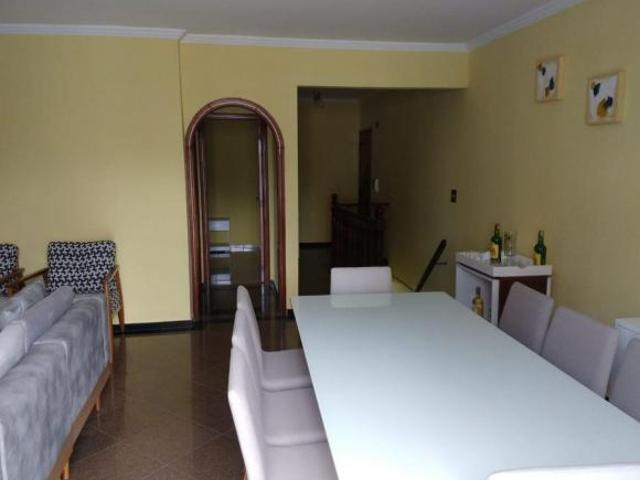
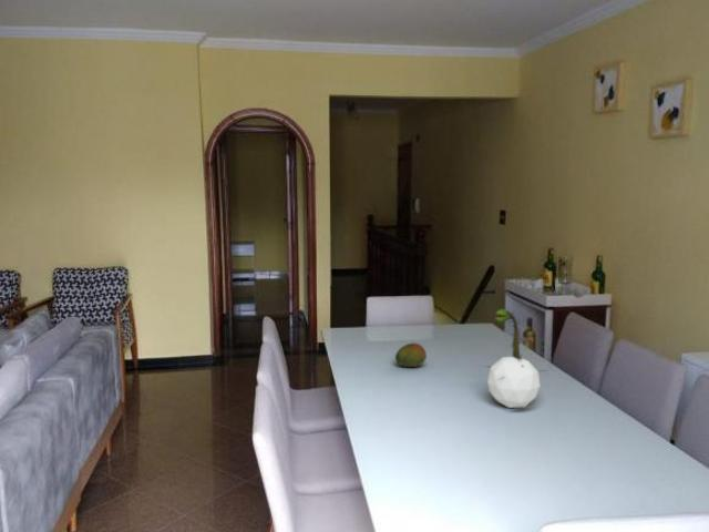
+ fruit (410, 355)
+ plant (518, 358)
